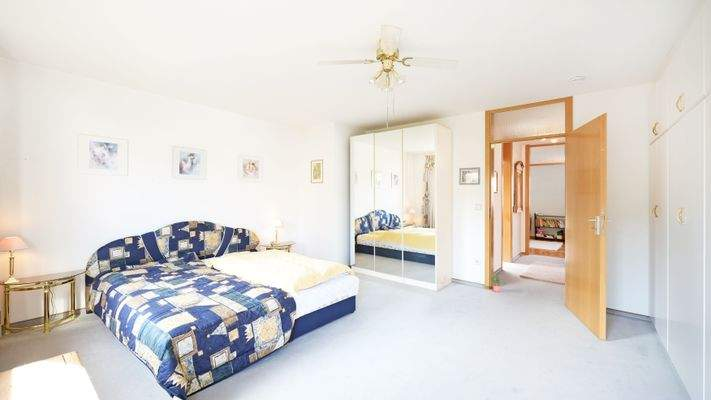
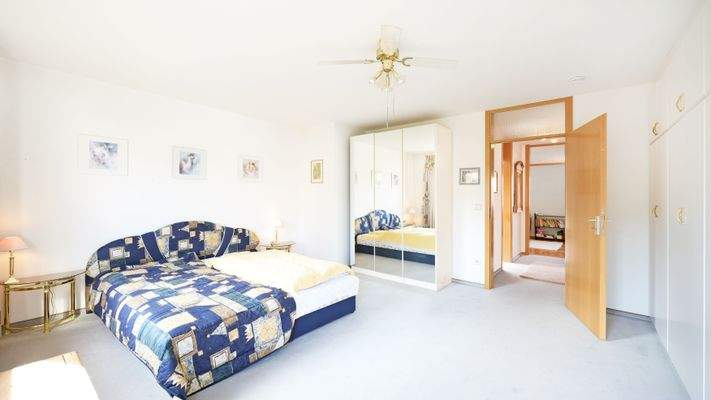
- potted plant (498, 283)
